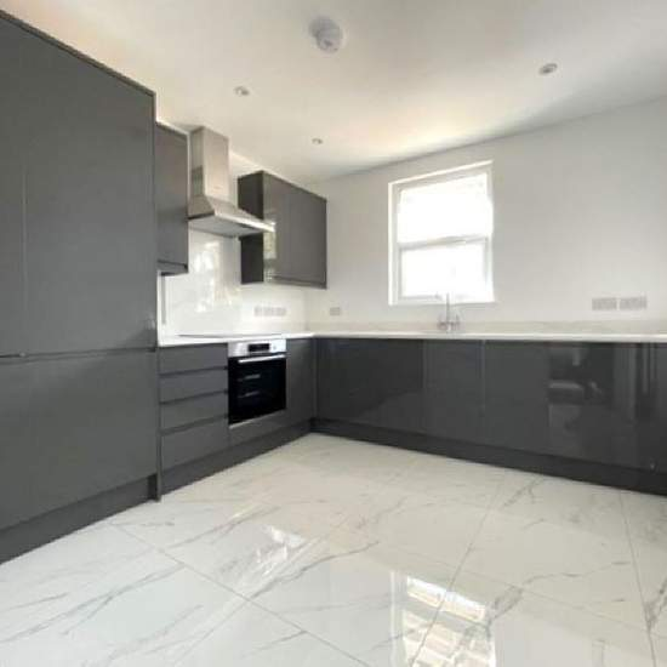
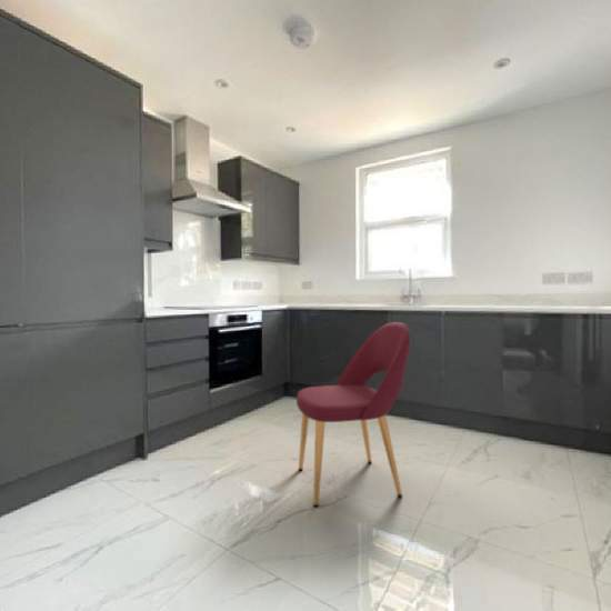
+ dining chair (350, 402)
